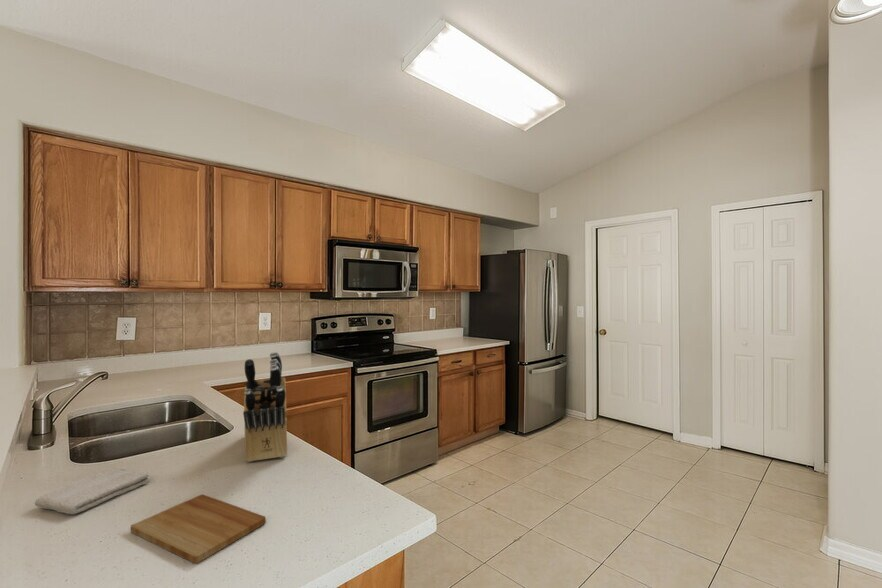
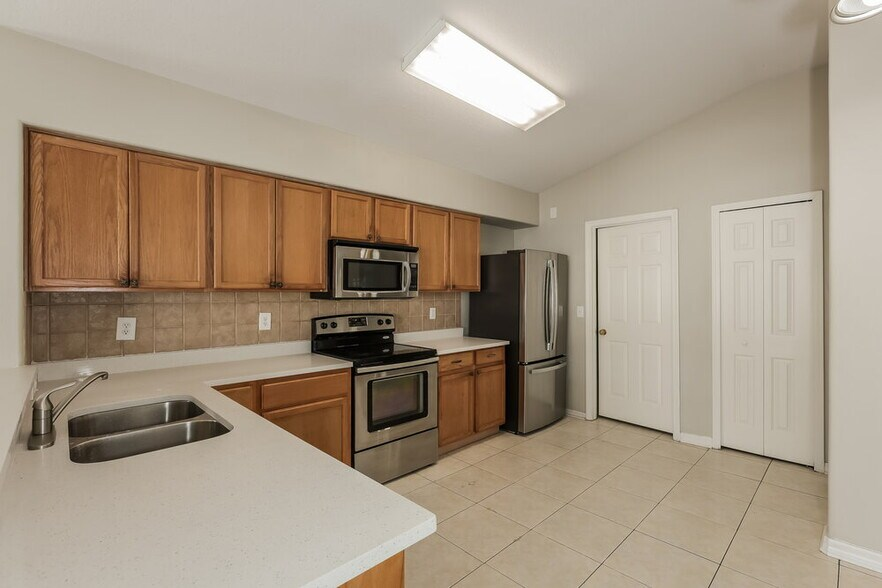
- cutting board (199, 524)
- knife block (266, 399)
- washcloth (97, 488)
